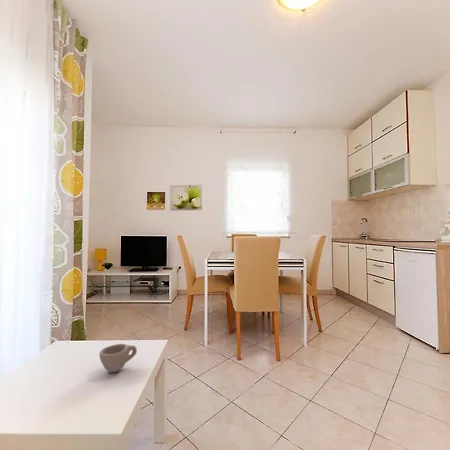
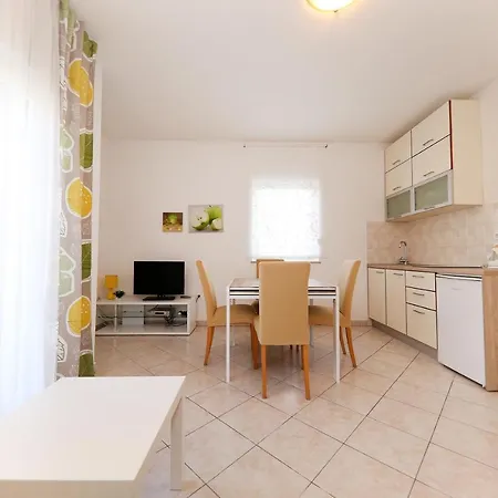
- cup (118, 357)
